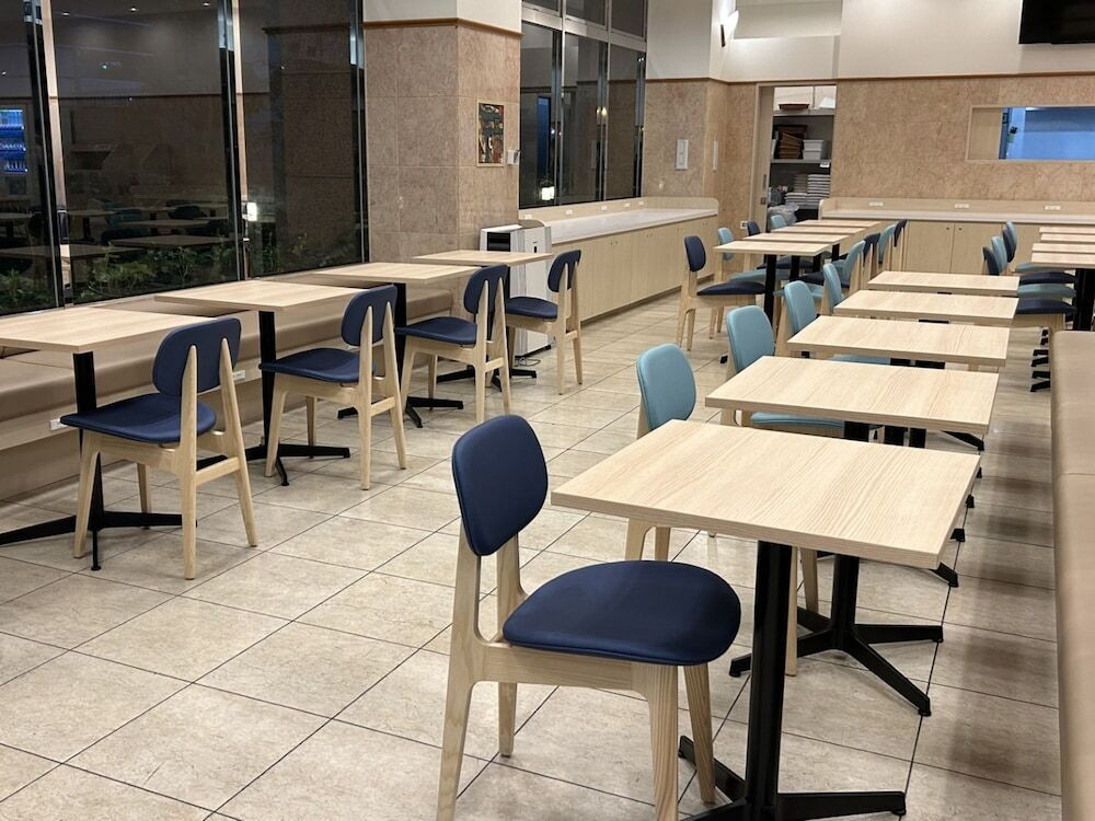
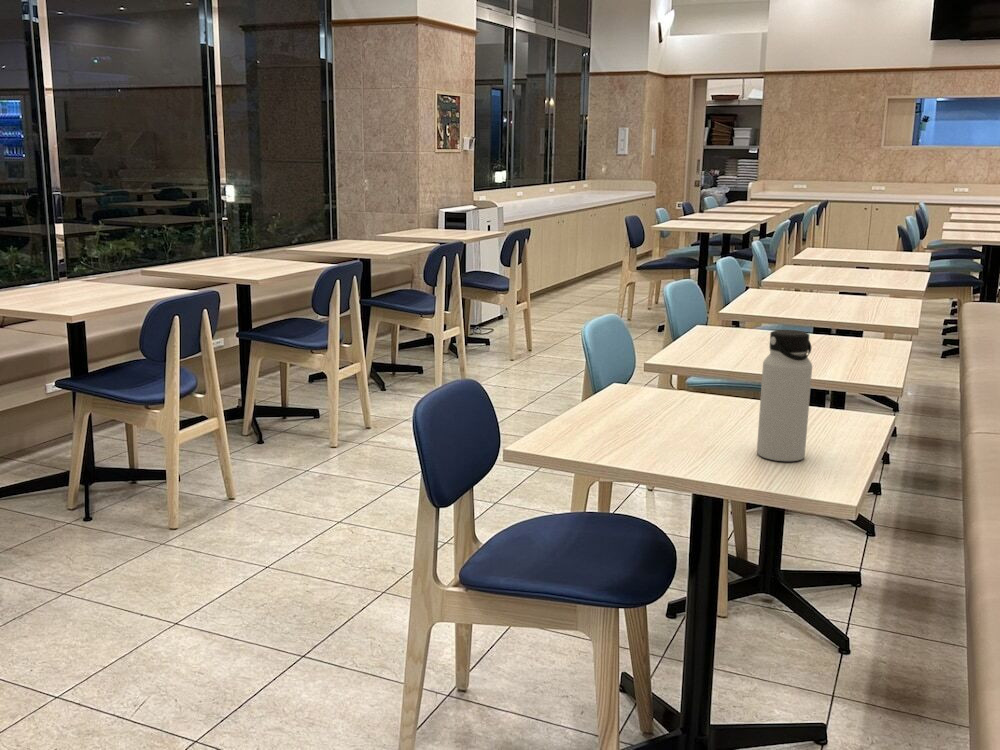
+ water bottle (785, 394)
